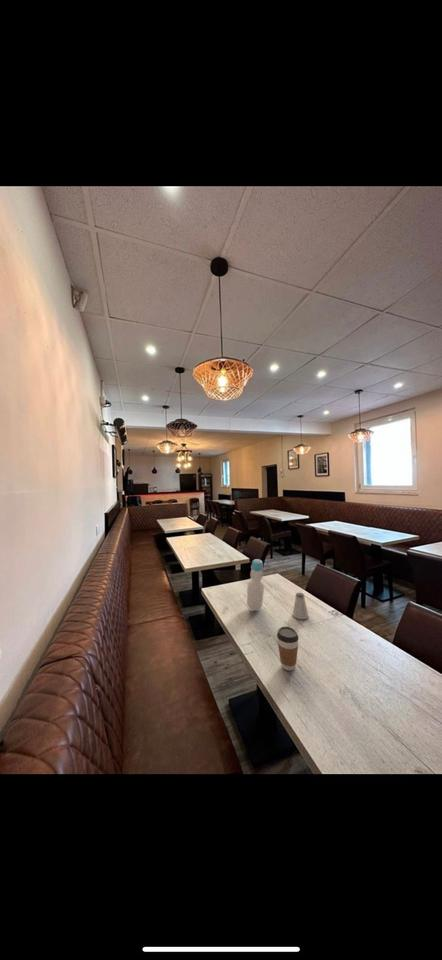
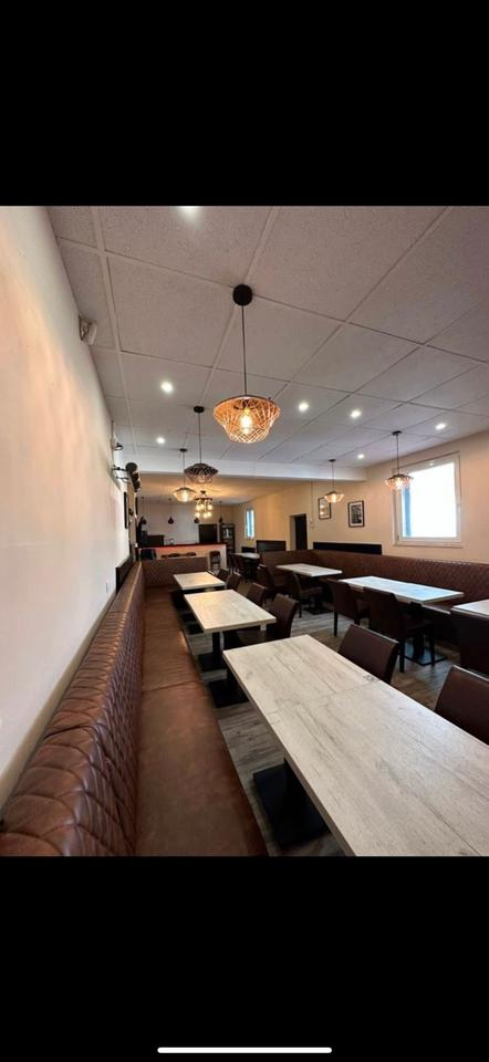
- bottle (255, 584)
- coffee cup (287, 648)
- saltshaker (300, 604)
